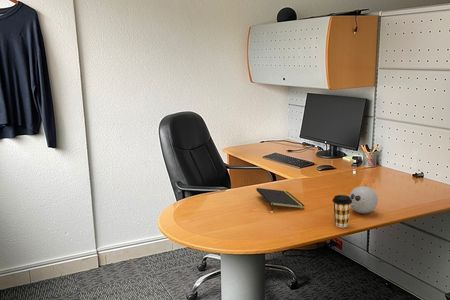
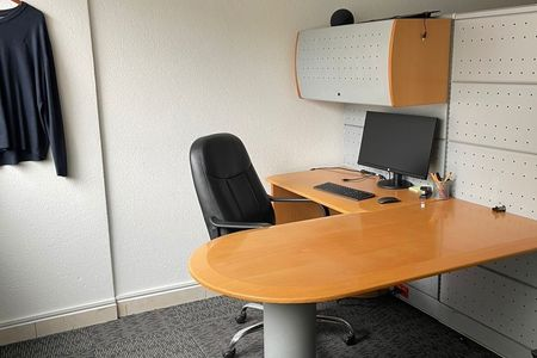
- decorative ball (363, 199)
- notepad (279, 197)
- coffee cup (341, 211)
